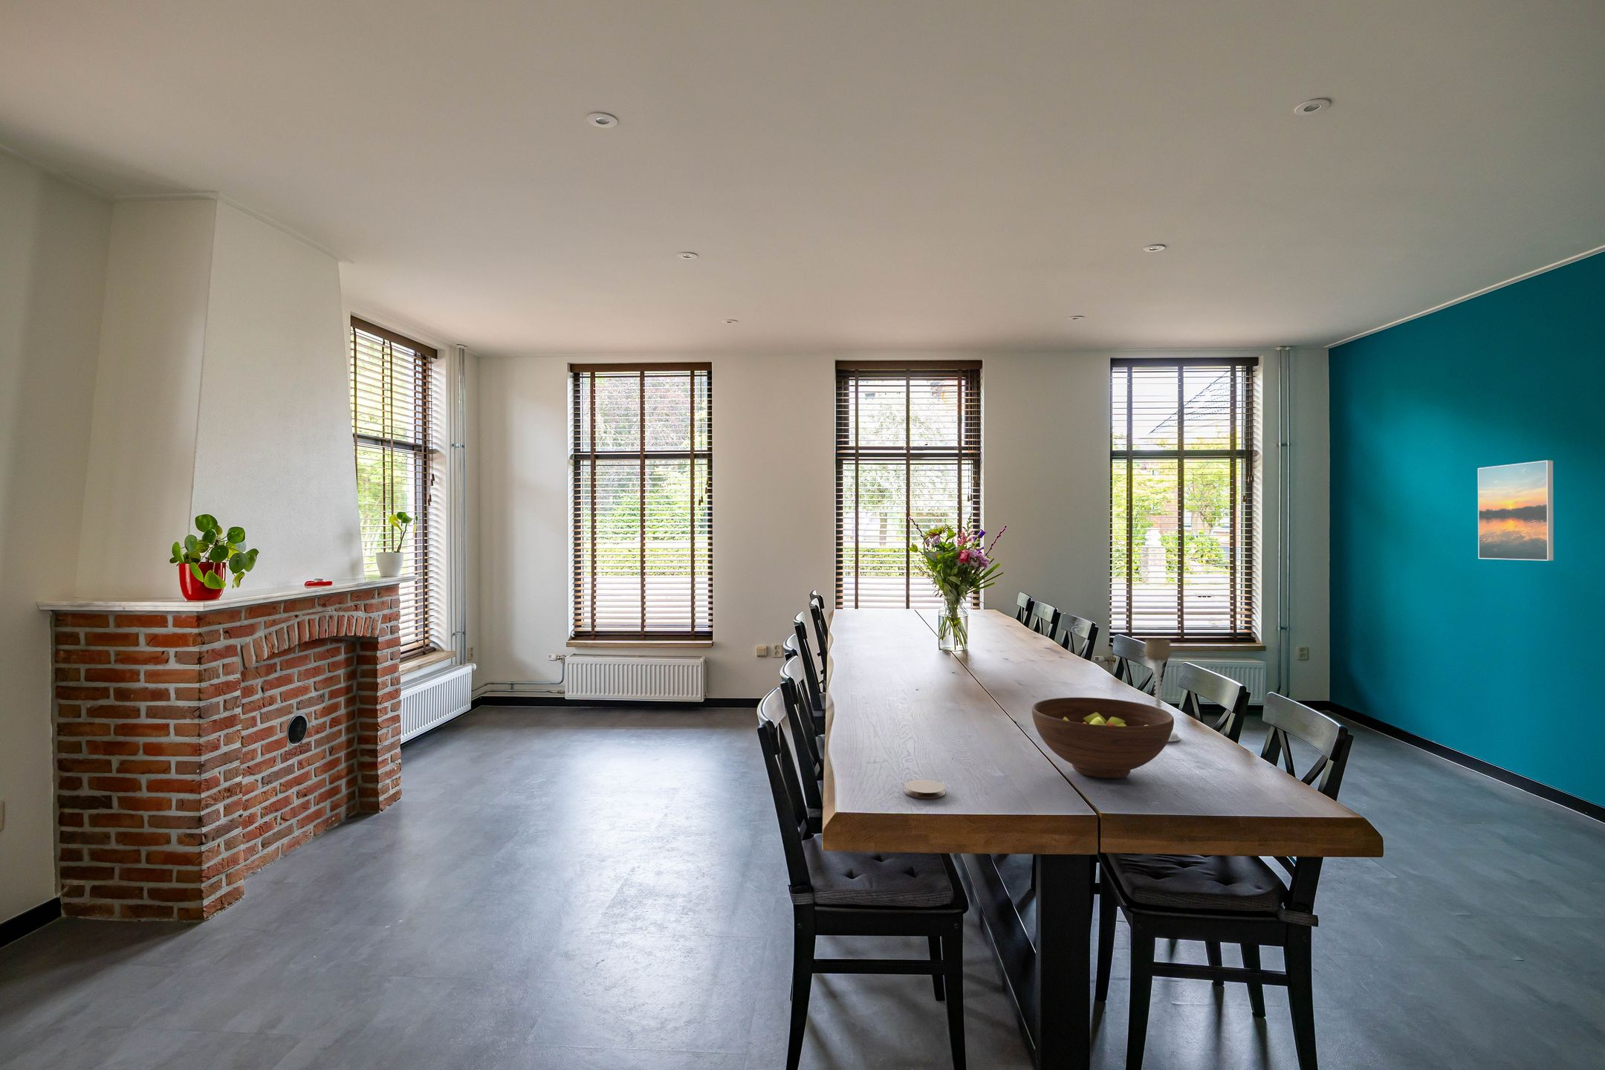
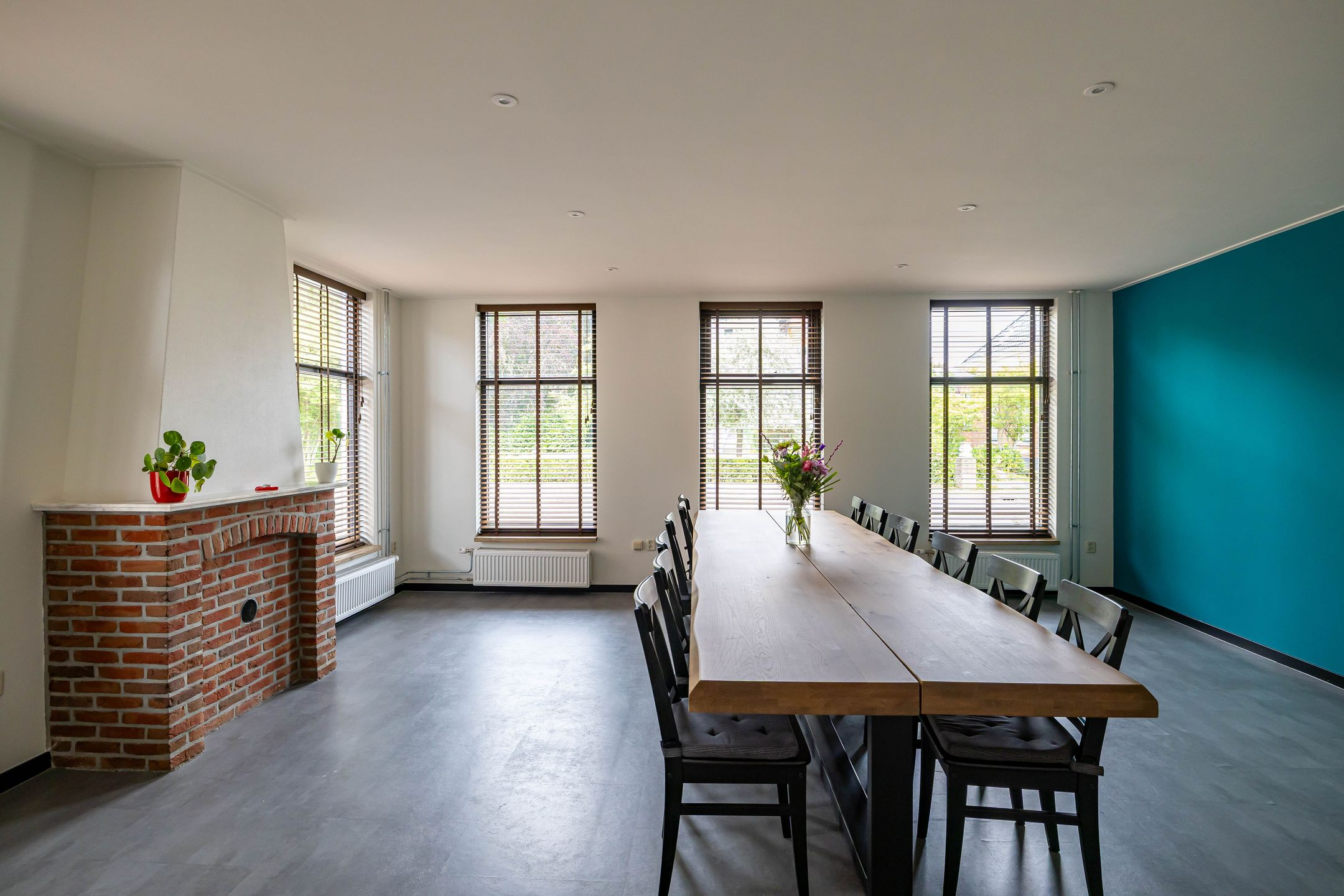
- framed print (1513, 512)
- fruit bowl (1101, 740)
- candle holder (1157, 688)
- coaster (924, 788)
